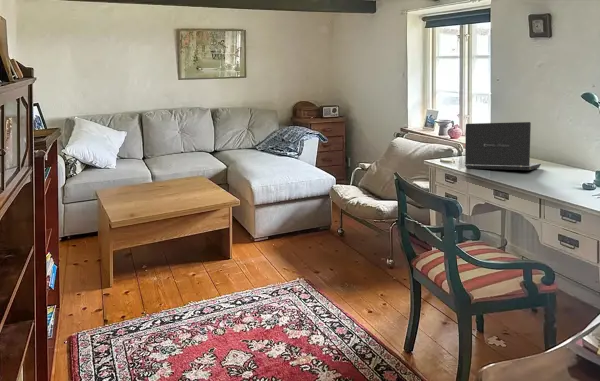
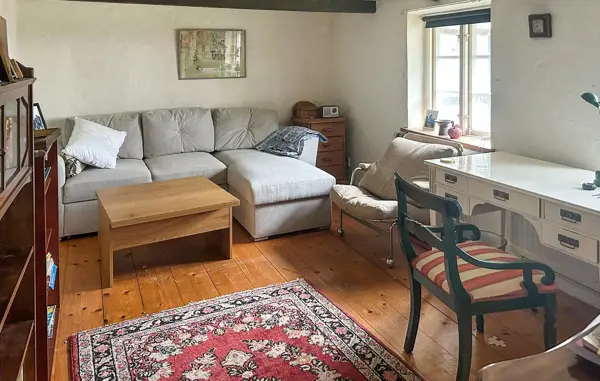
- laptop (503, 145)
